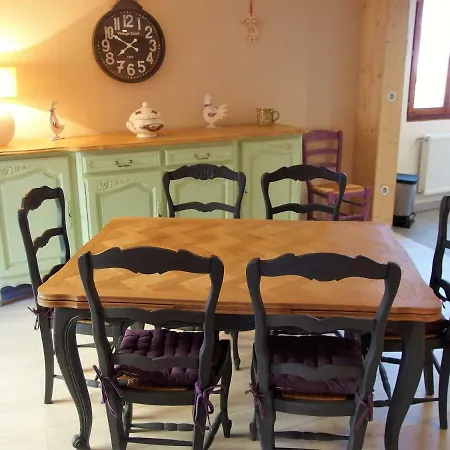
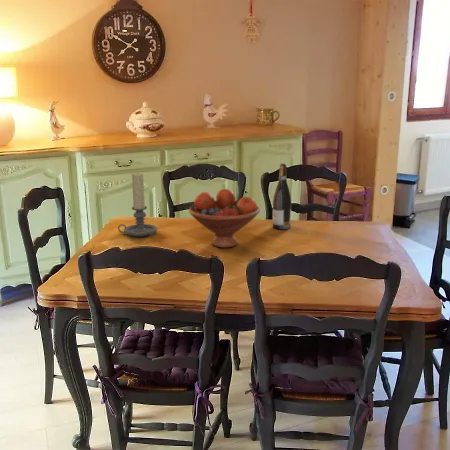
+ wine bottle (282, 195)
+ candle holder (135, 203)
+ fruit bowl (224, 219)
